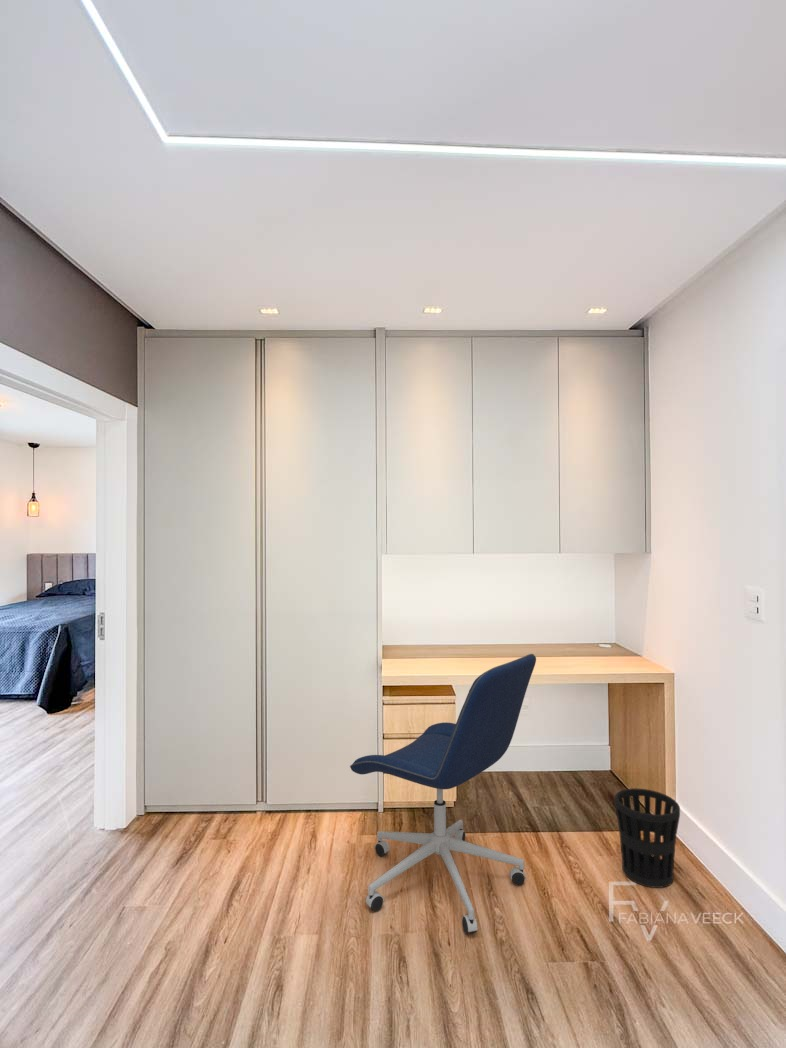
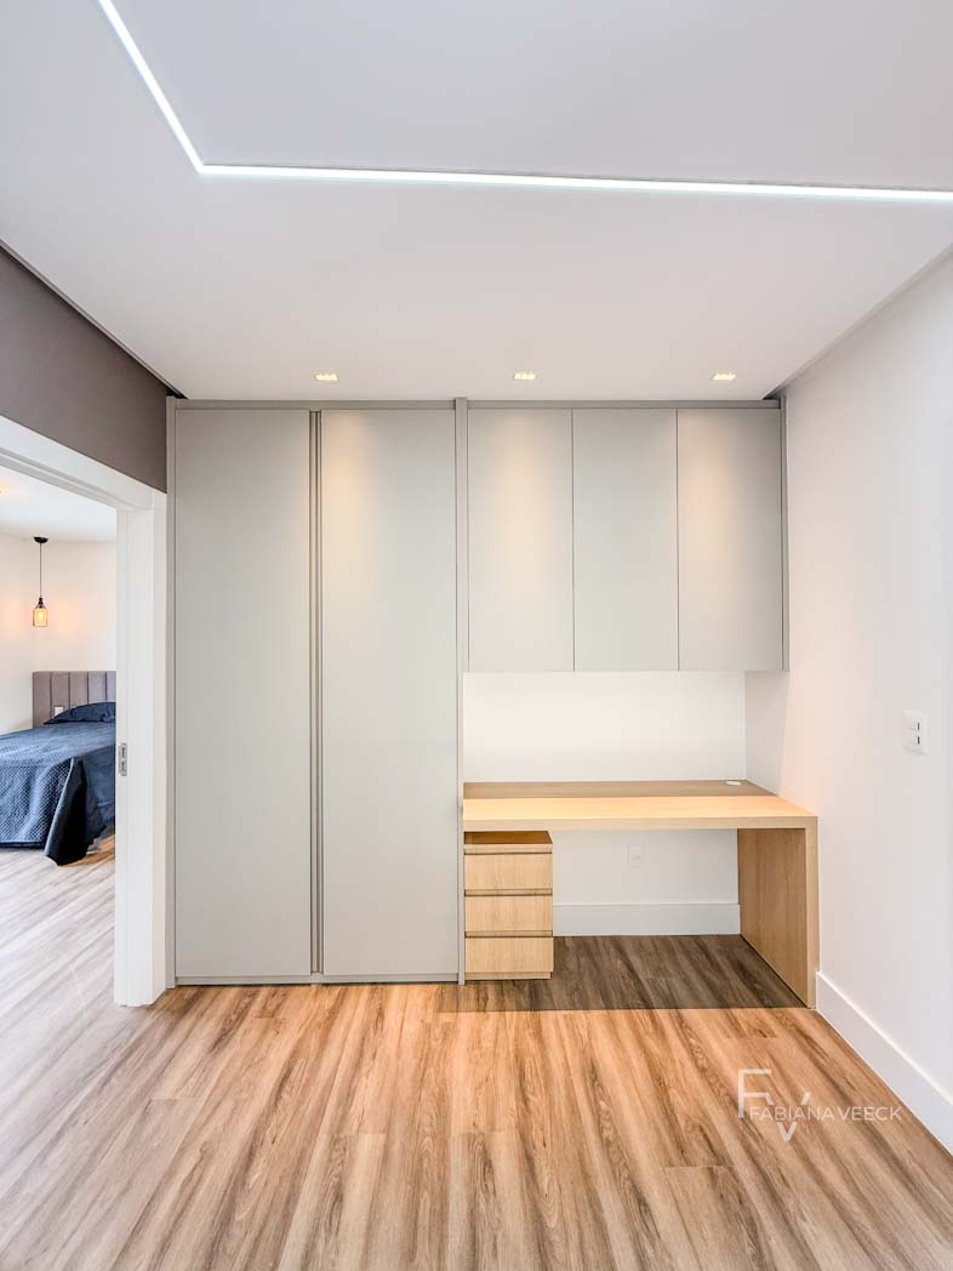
- office chair (441, 765)
- wastebasket (647, 837)
